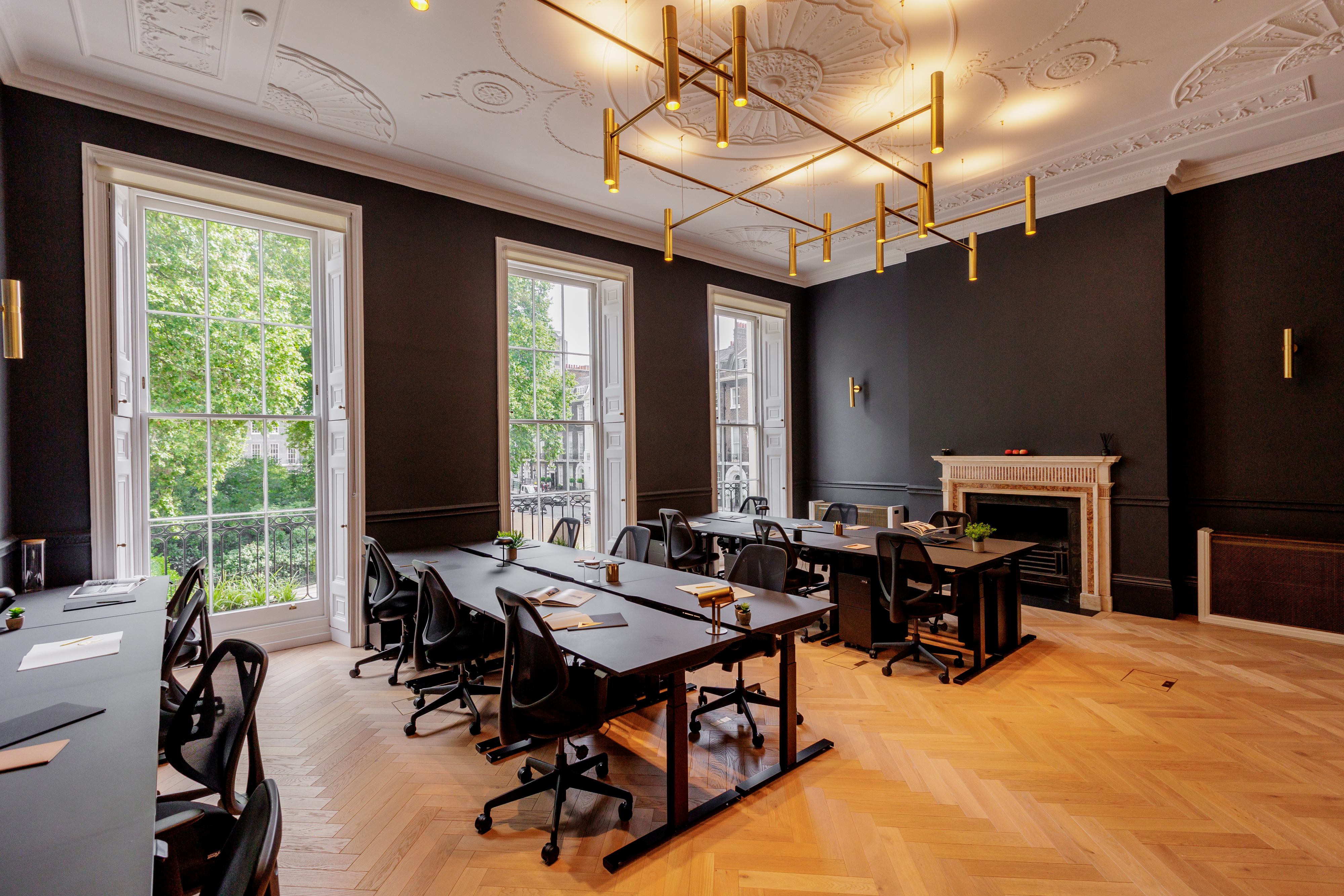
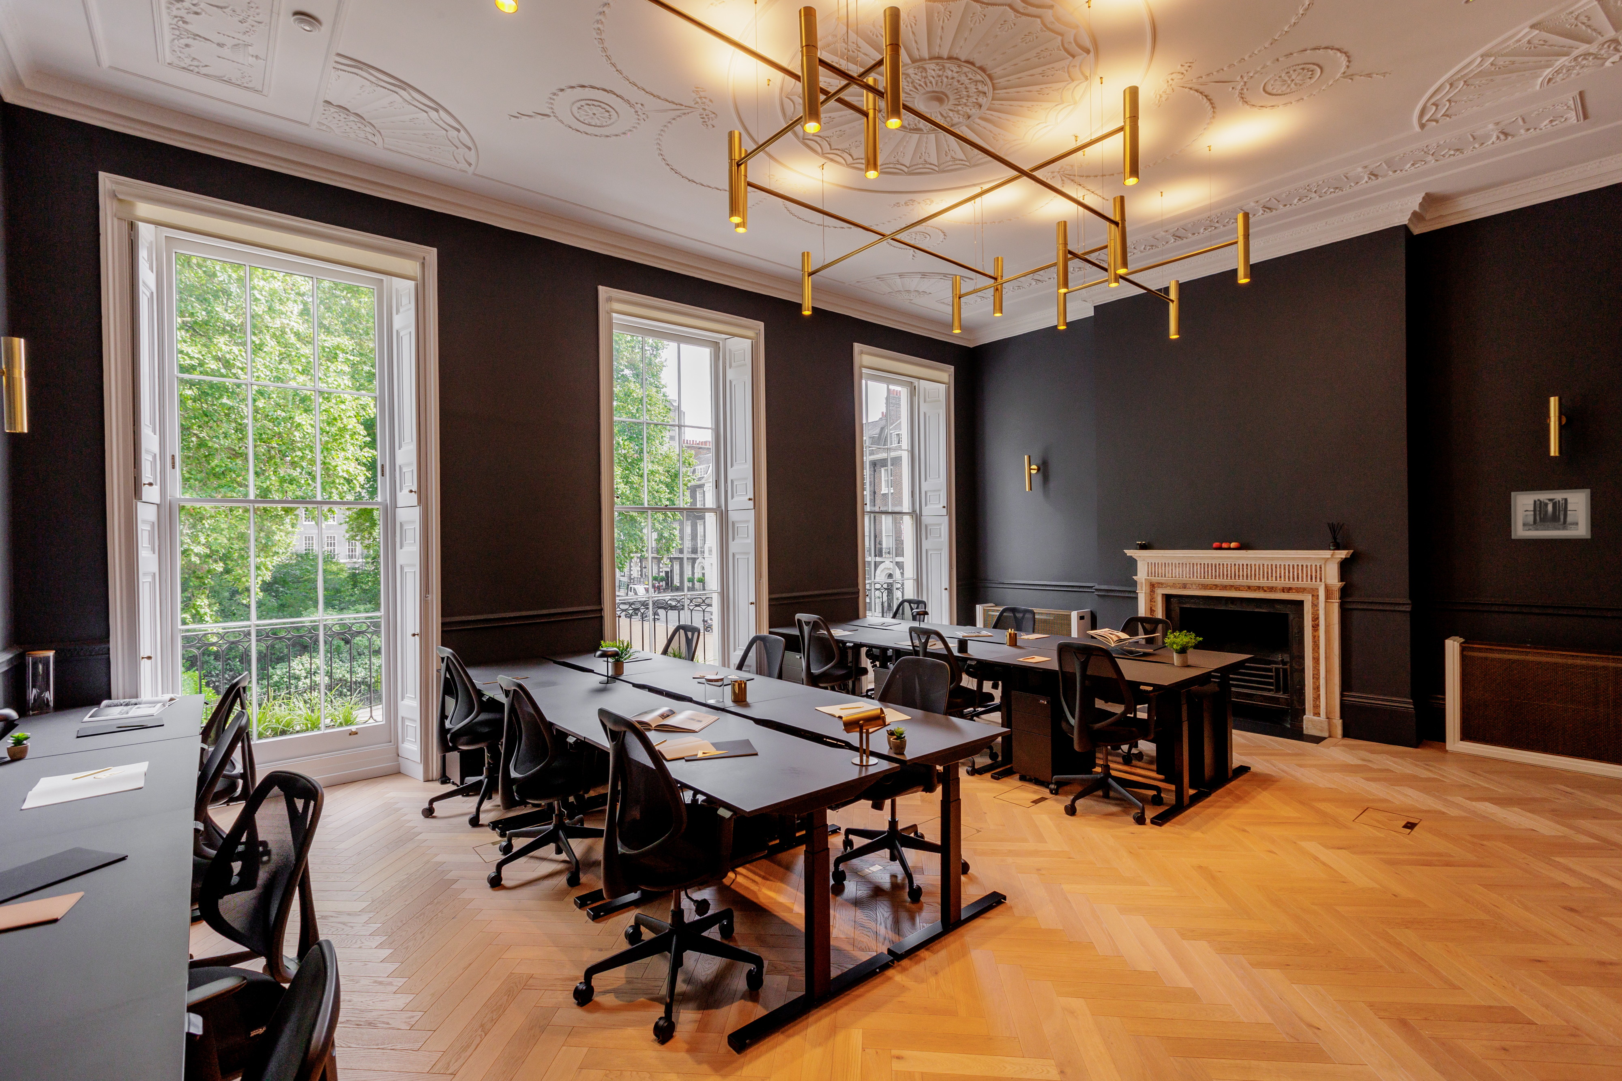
+ wall art (1550, 514)
